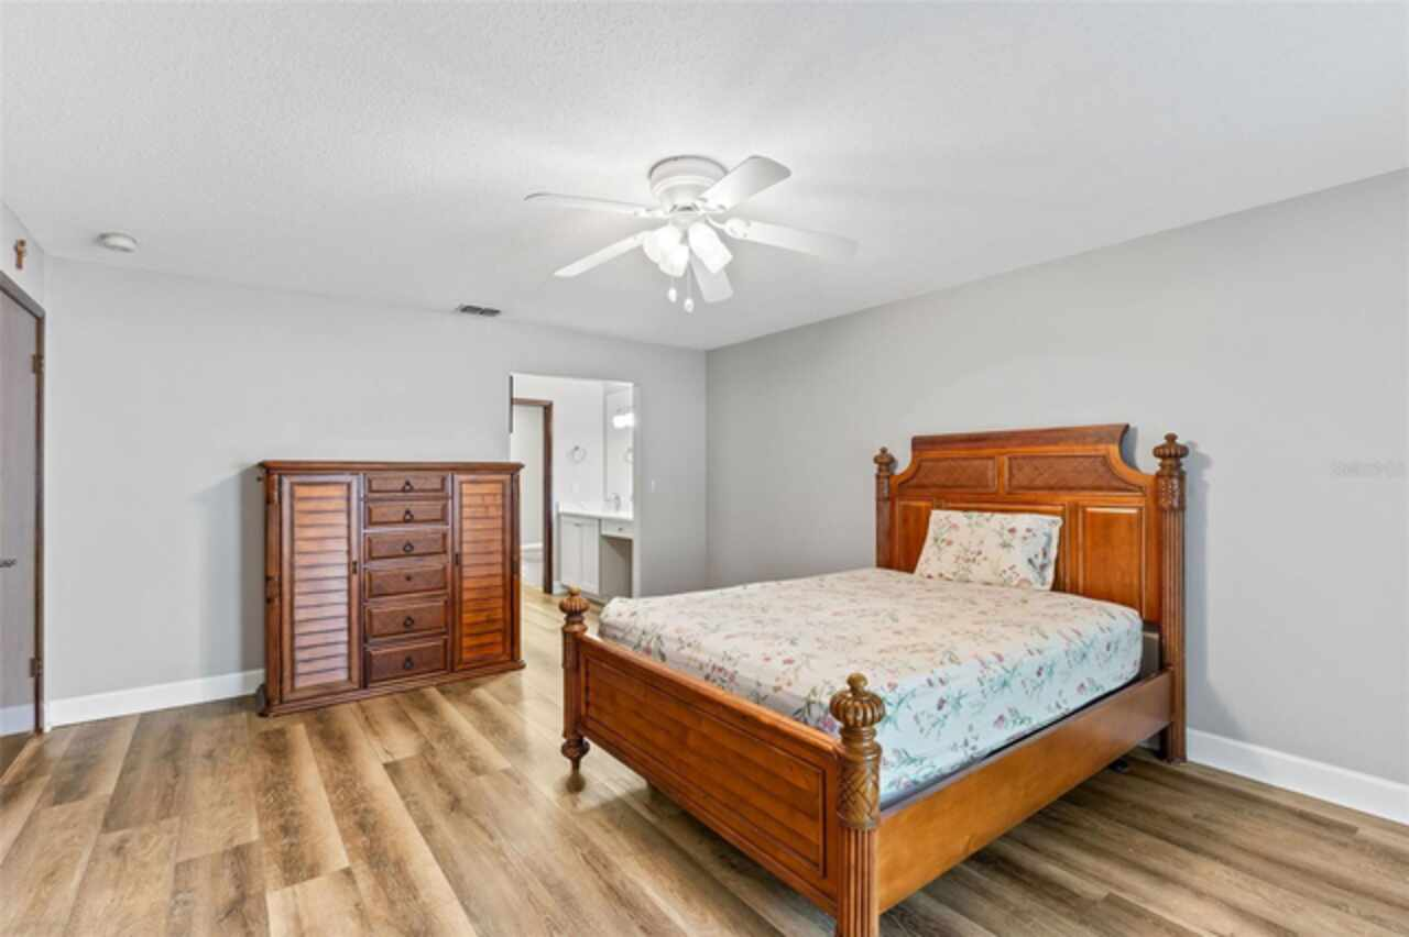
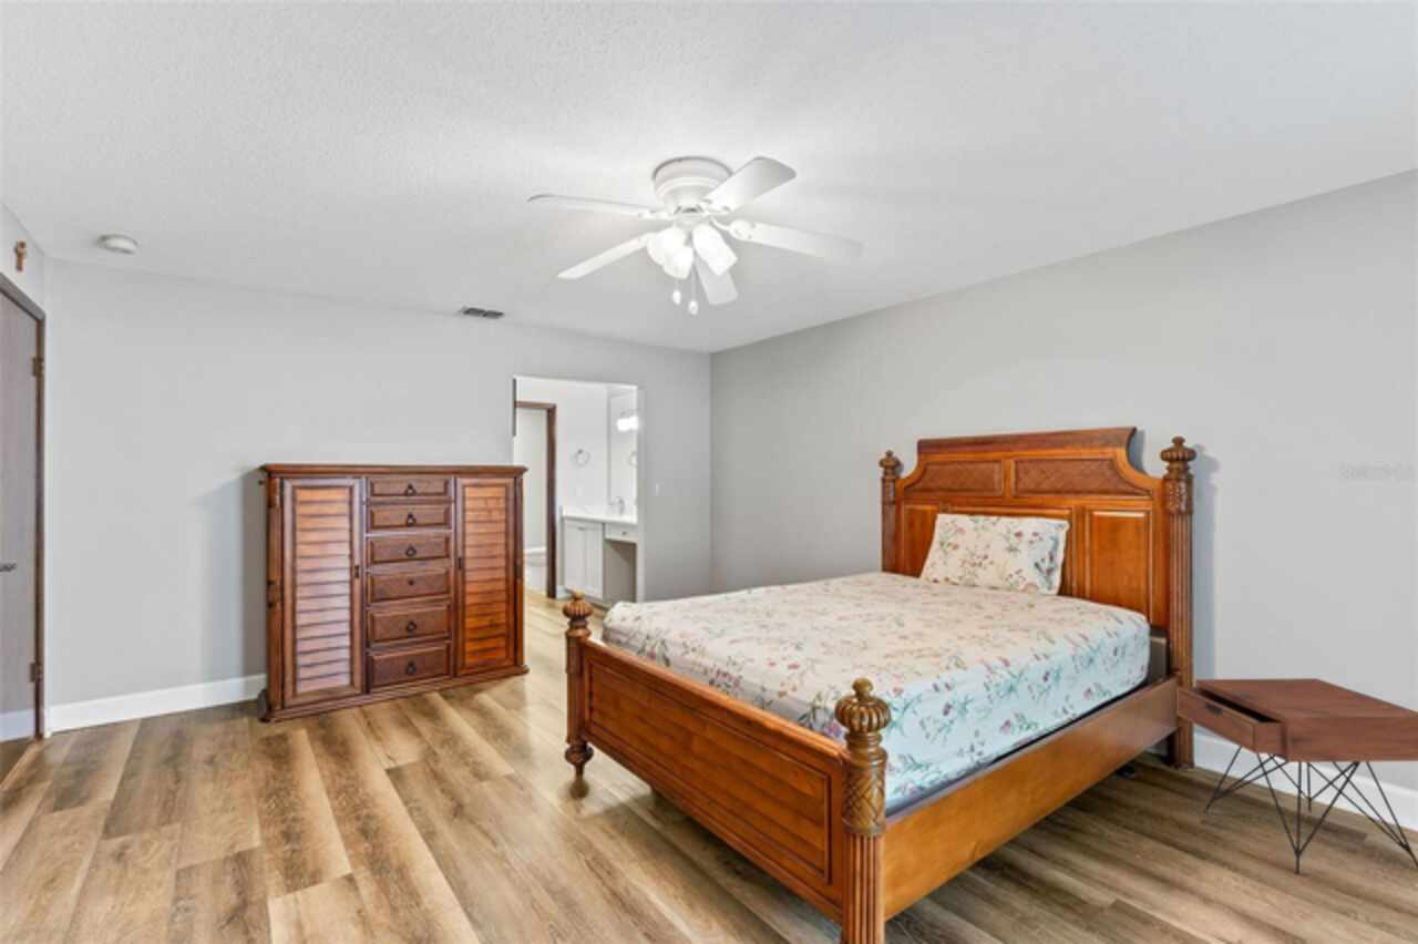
+ nightstand (1288, 762)
